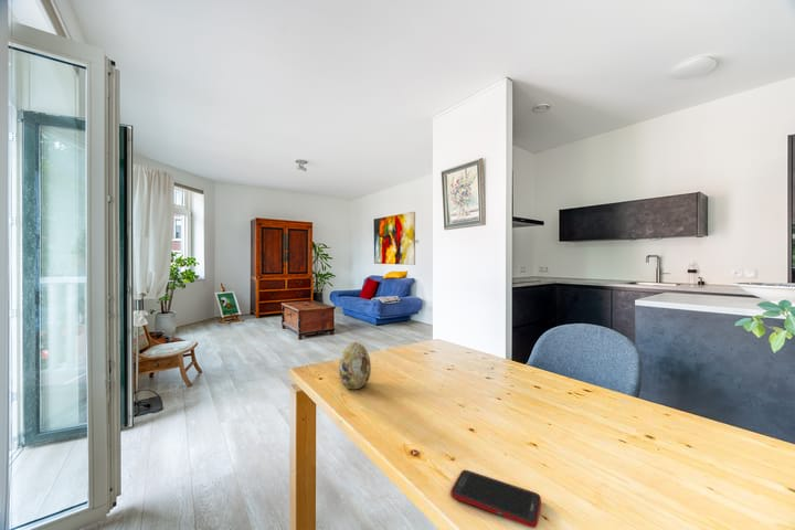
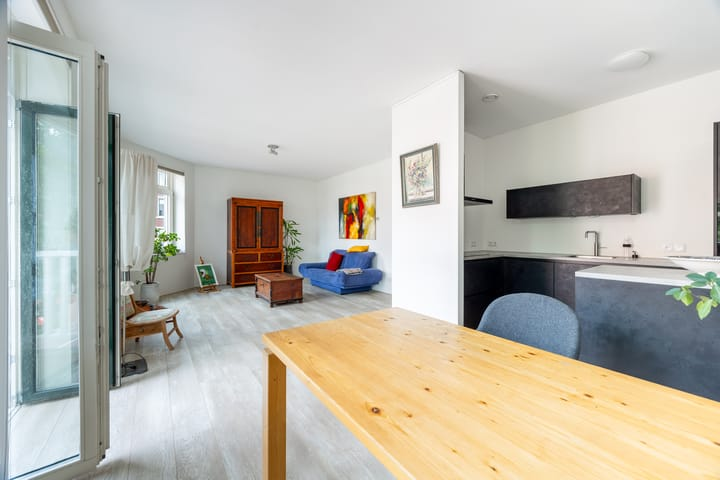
- cell phone (495, 496)
- decorative egg (354, 363)
